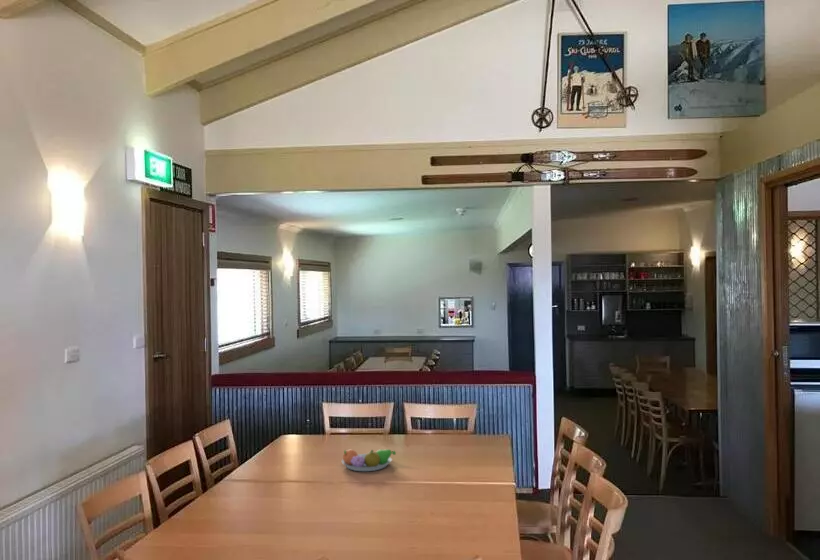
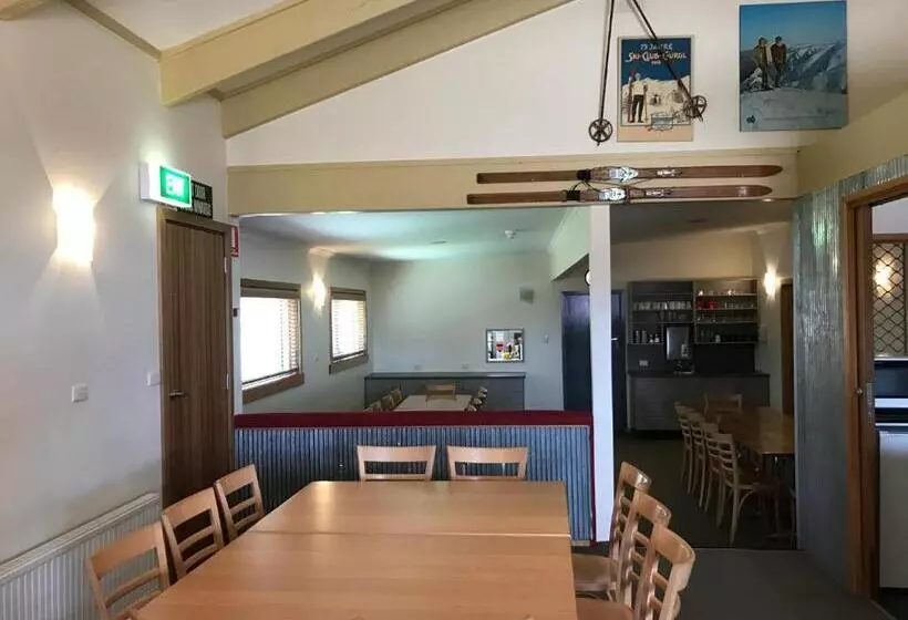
- fruit bowl (368, 455)
